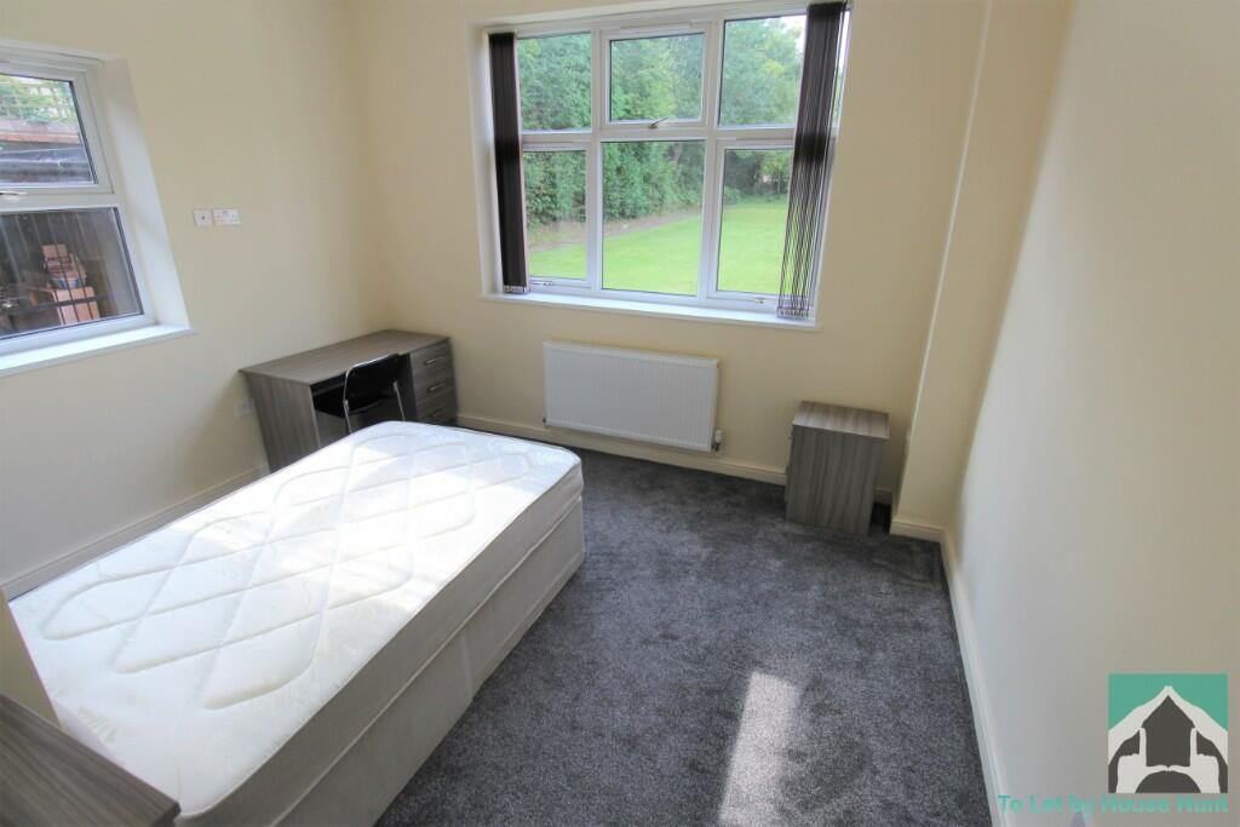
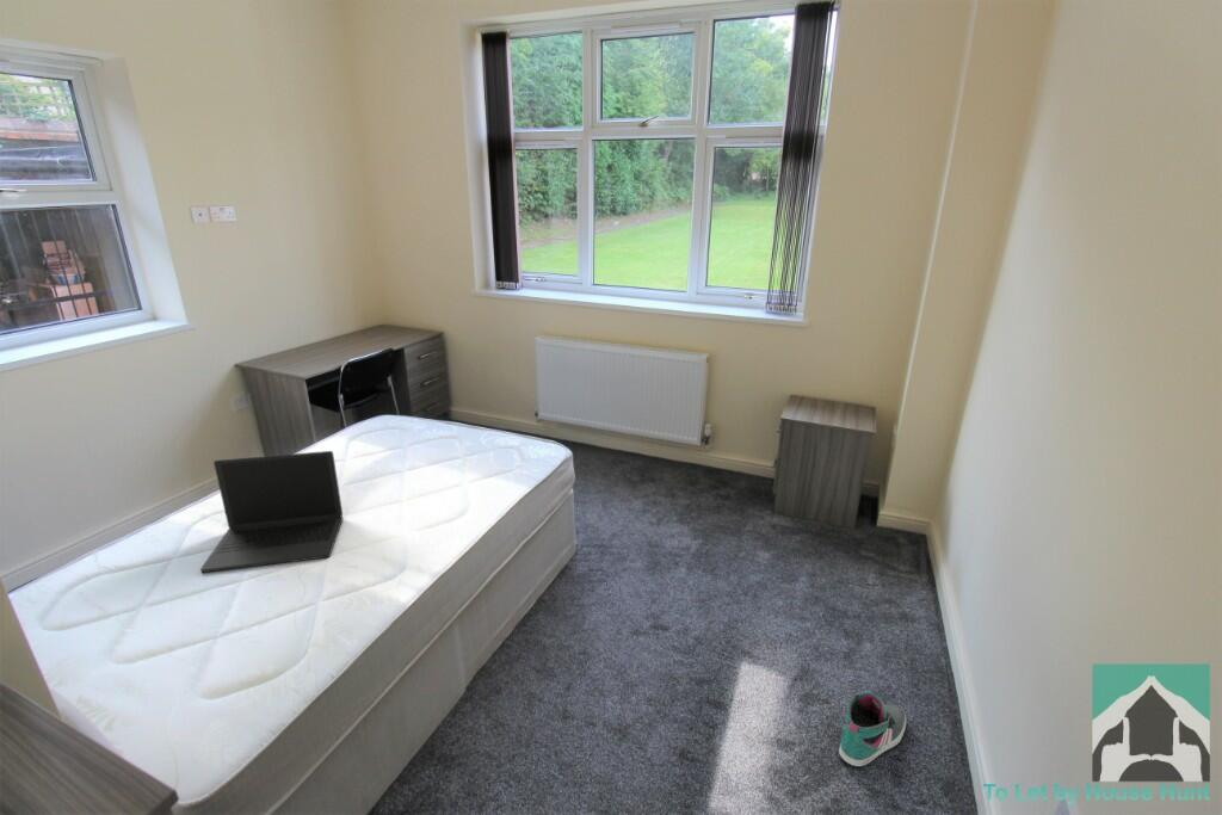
+ laptop (270, 507)
+ sneaker (876, 716)
